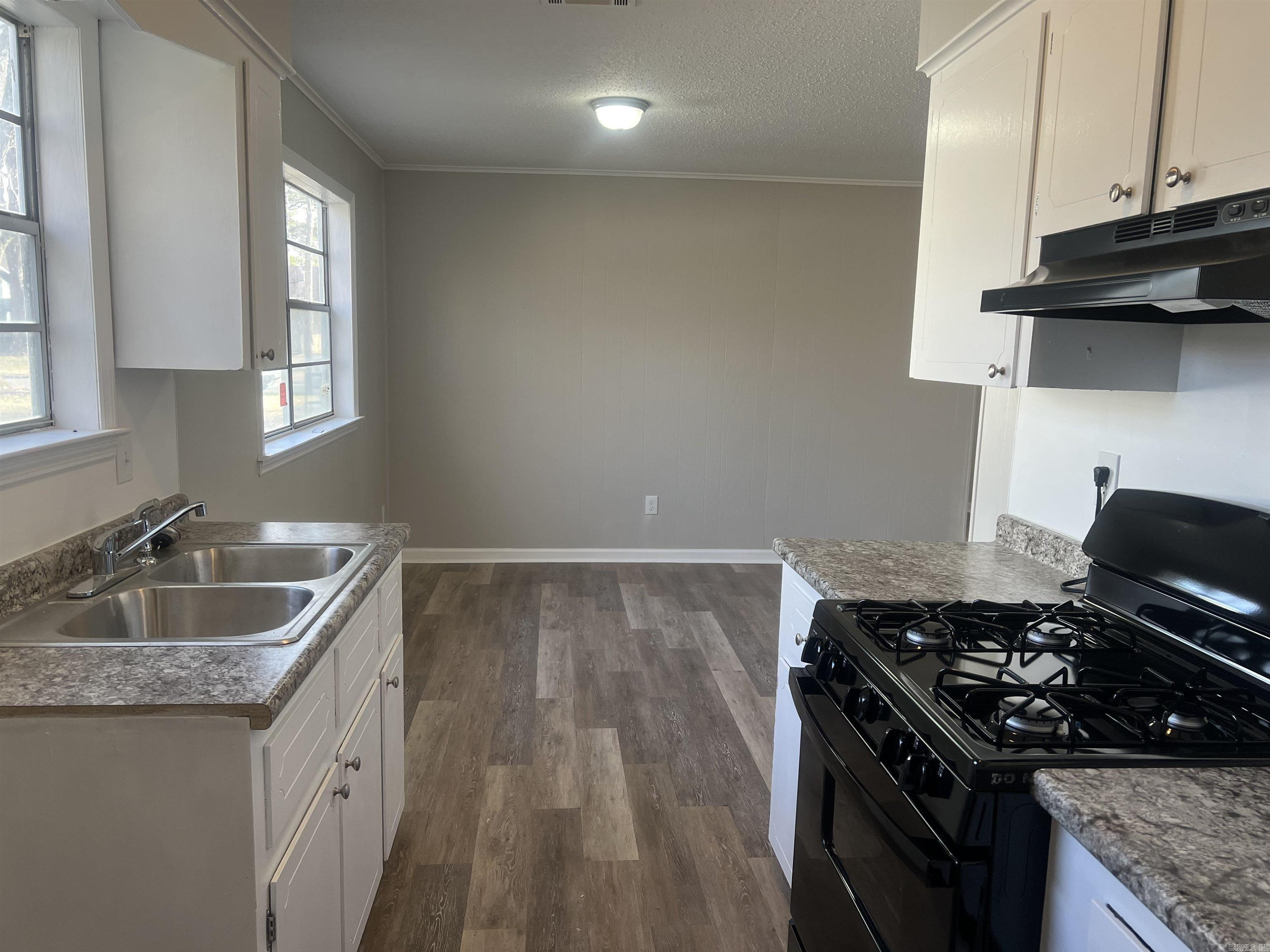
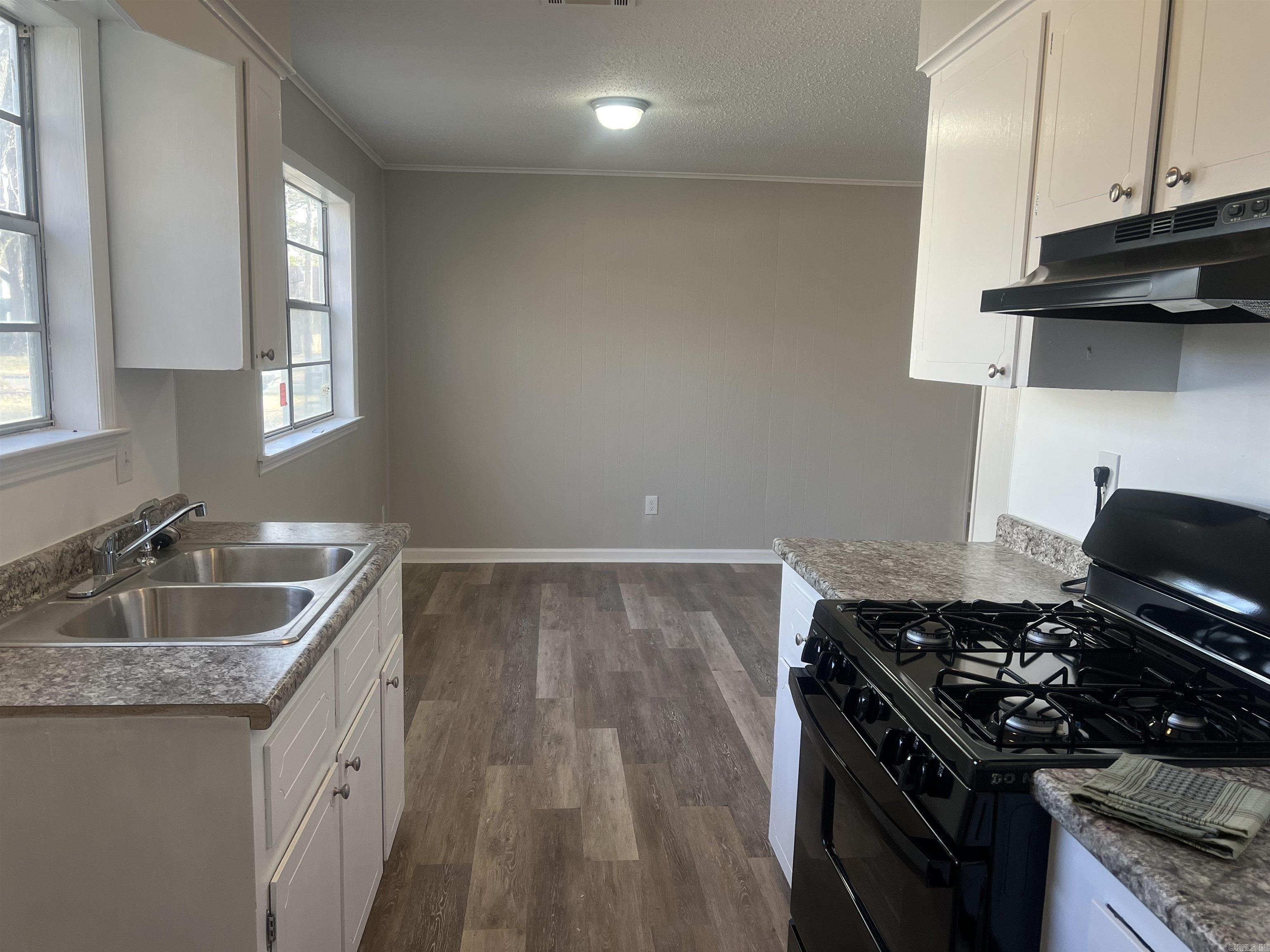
+ dish towel (1175, 796)
